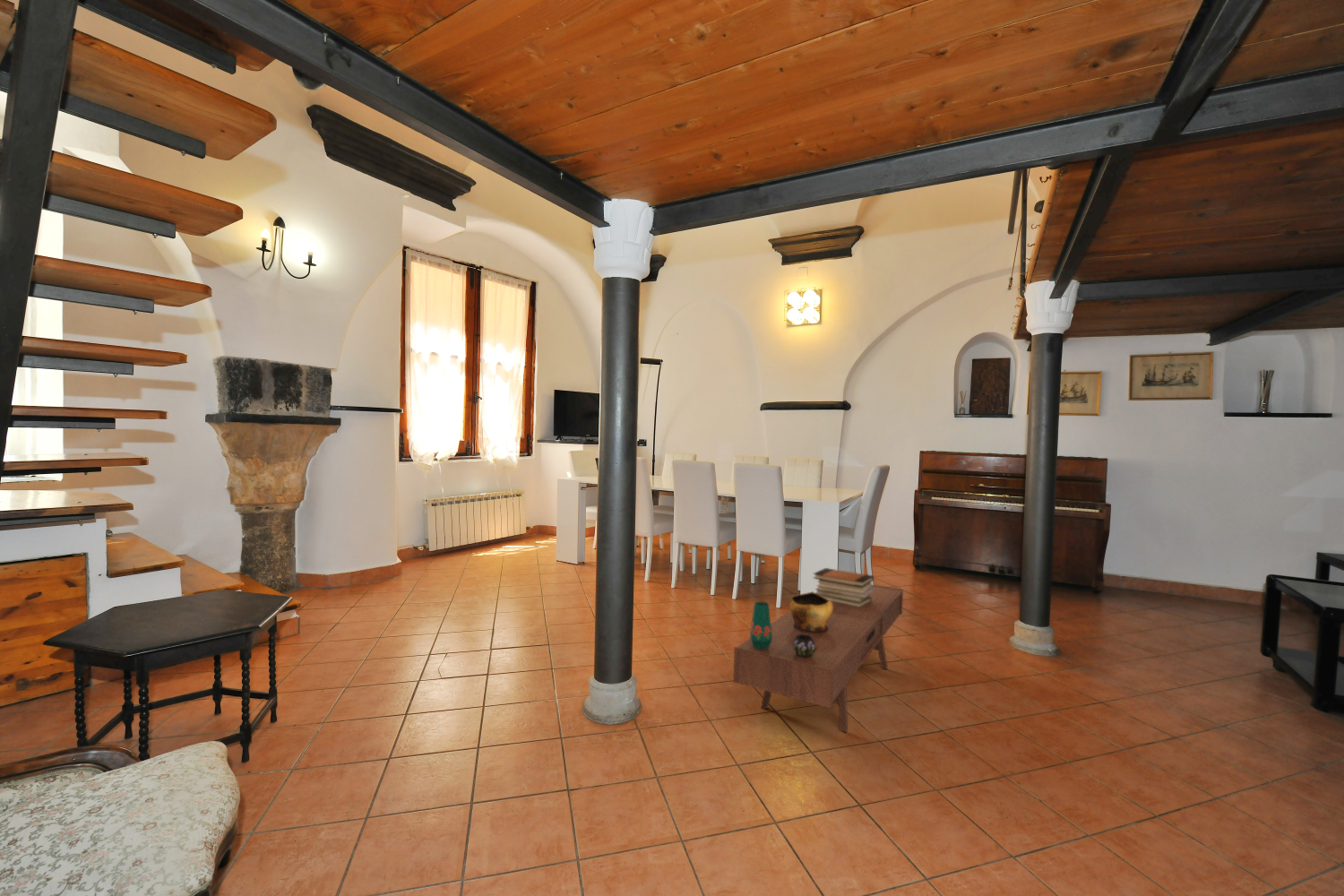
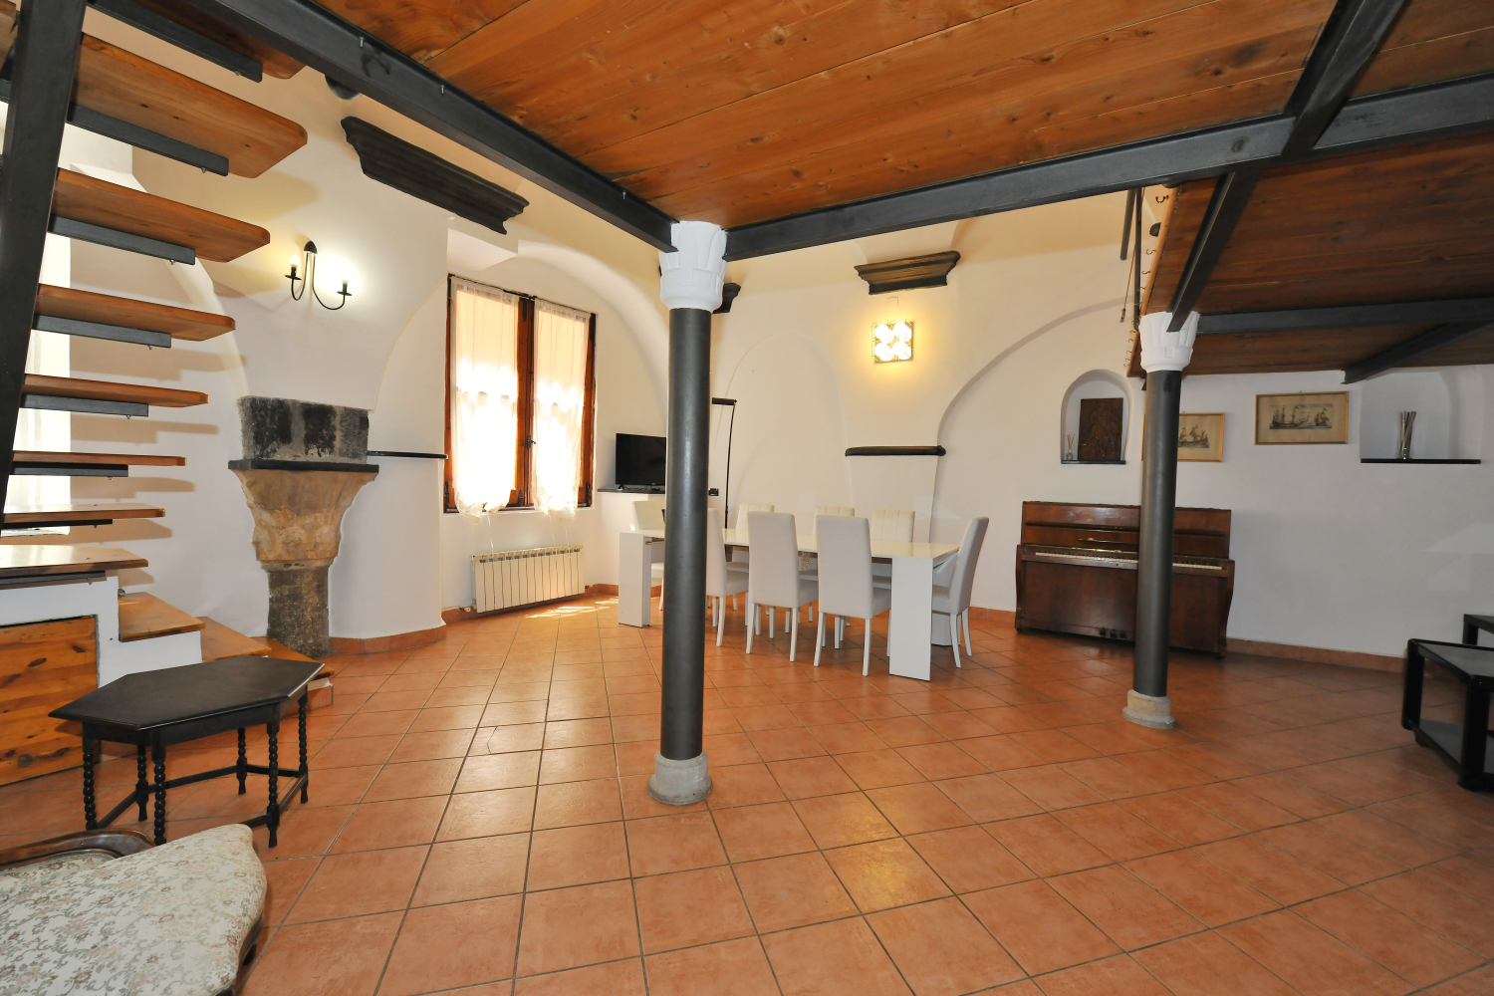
- decorative bowl (810, 610)
- coffee table (831, 650)
- vase (771, 627)
- book stack (843, 586)
